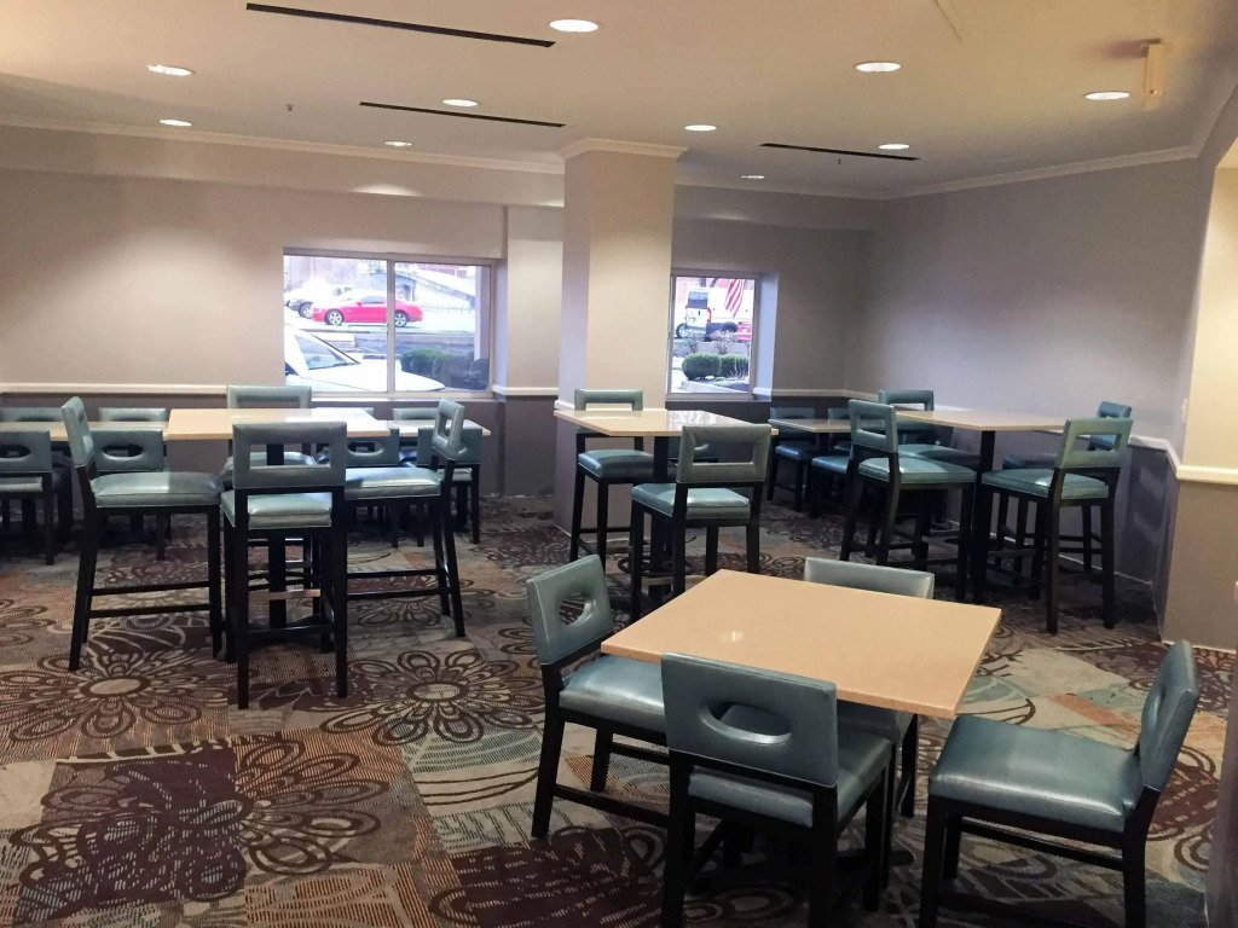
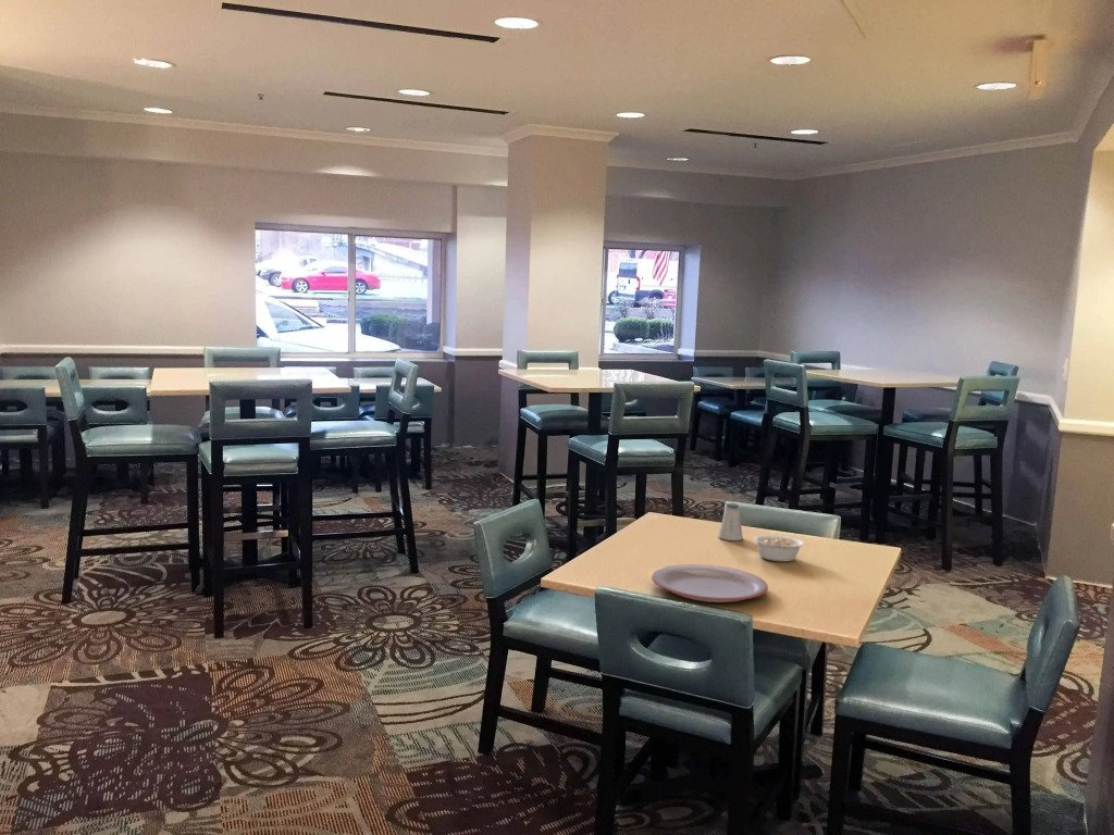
+ saltshaker (731, 521)
+ plate (708, 585)
+ legume (780, 547)
